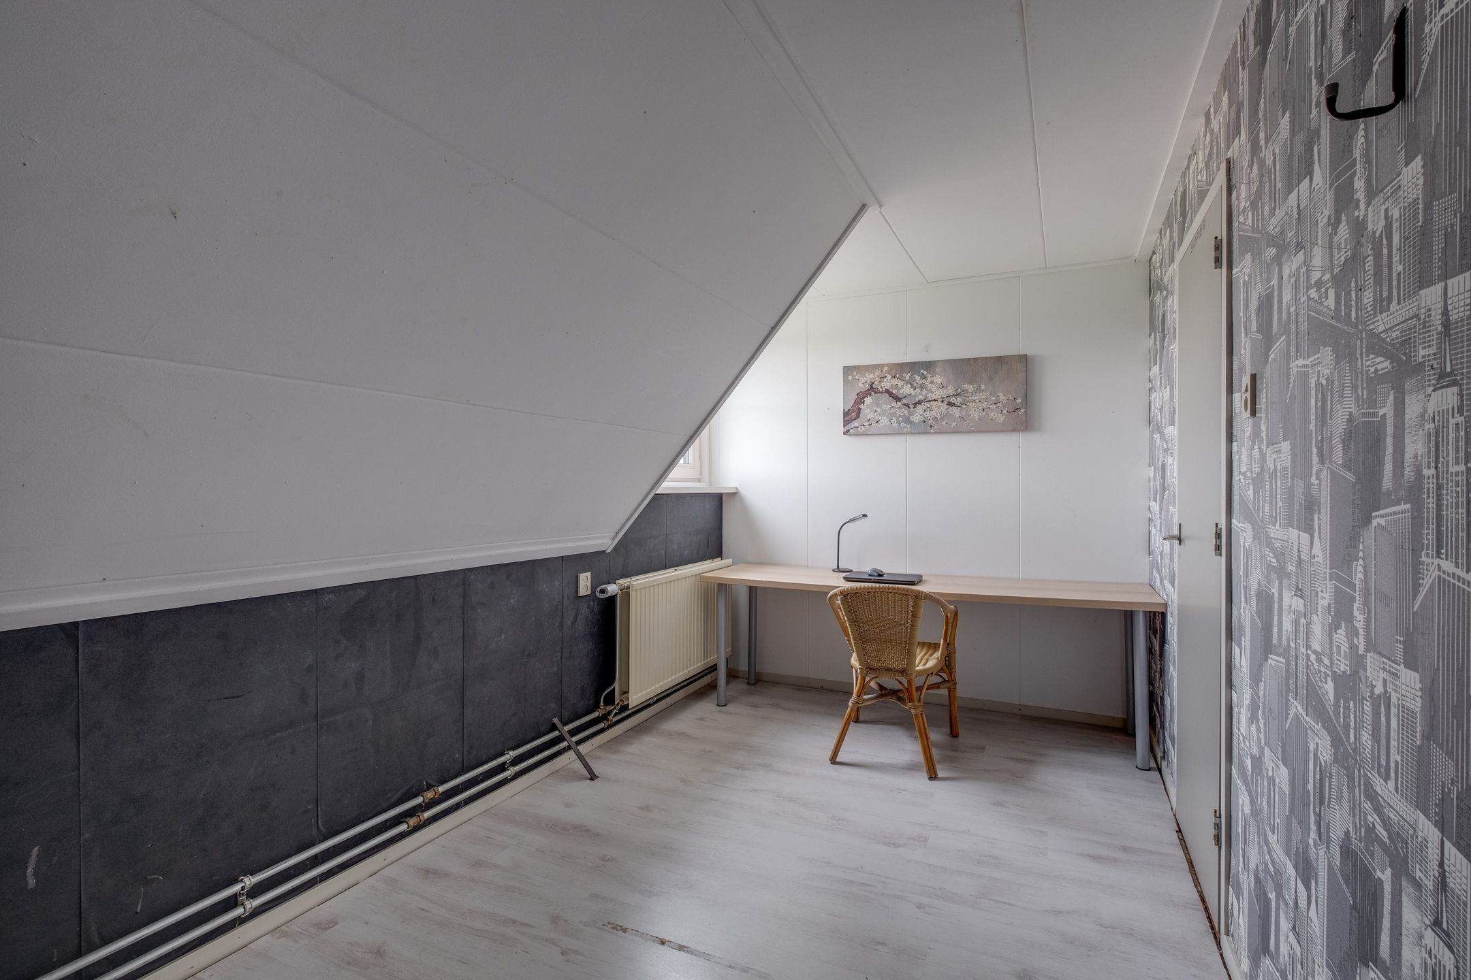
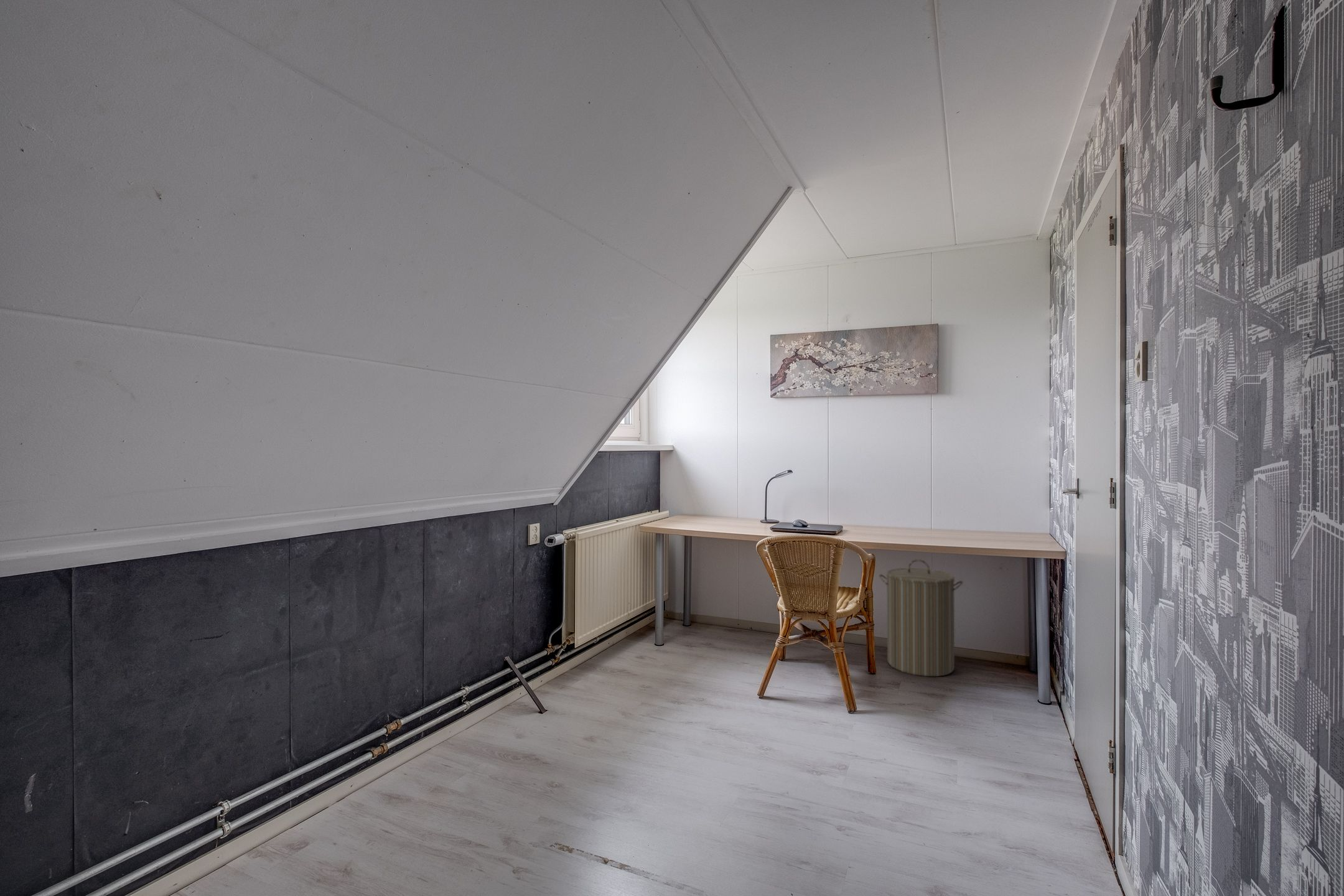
+ laundry hamper (920, 612)
